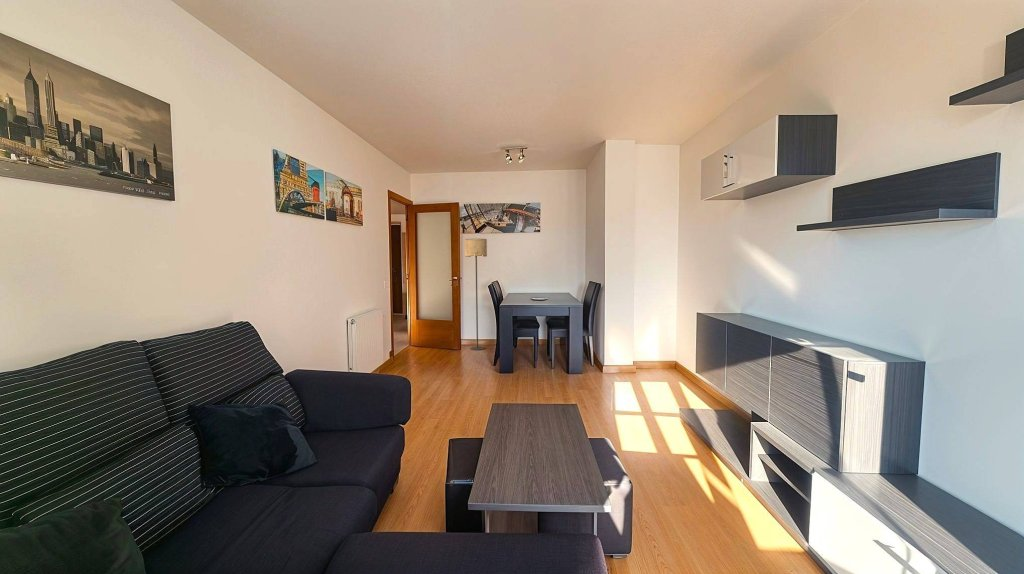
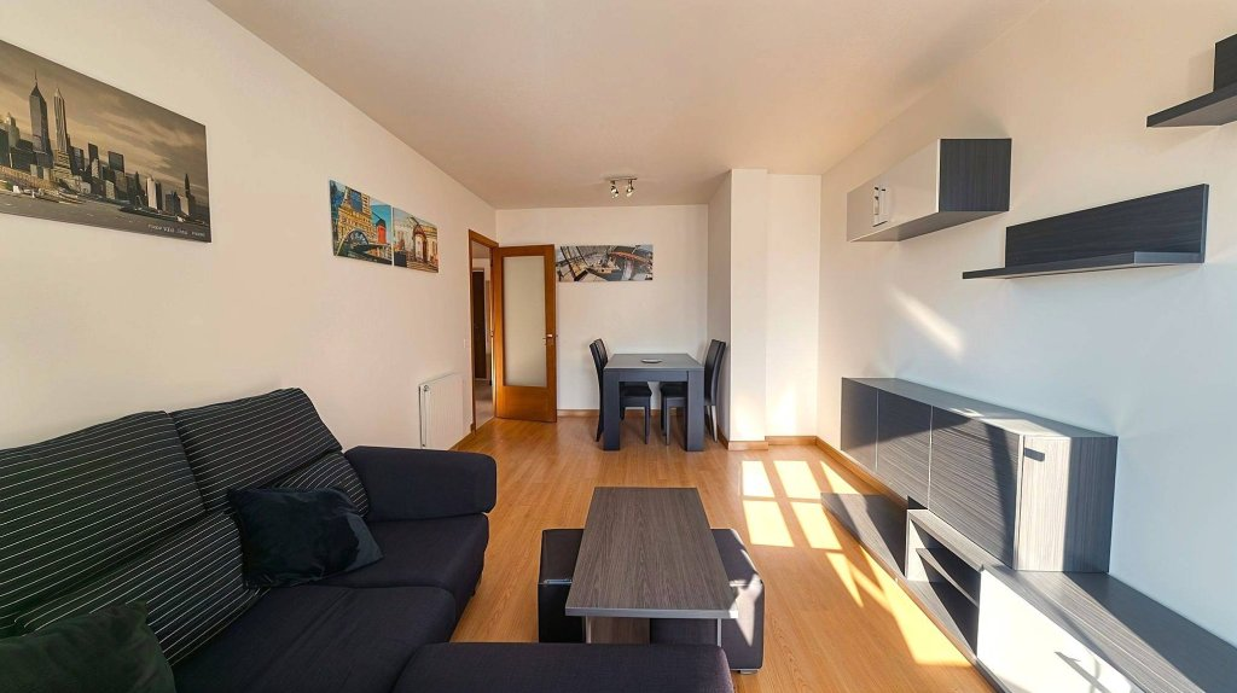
- floor lamp (476, 294)
